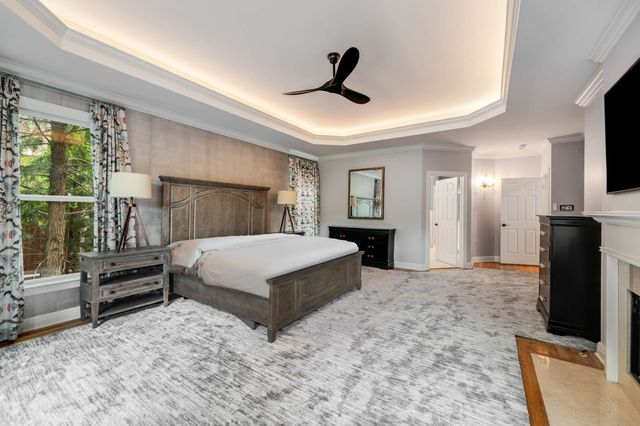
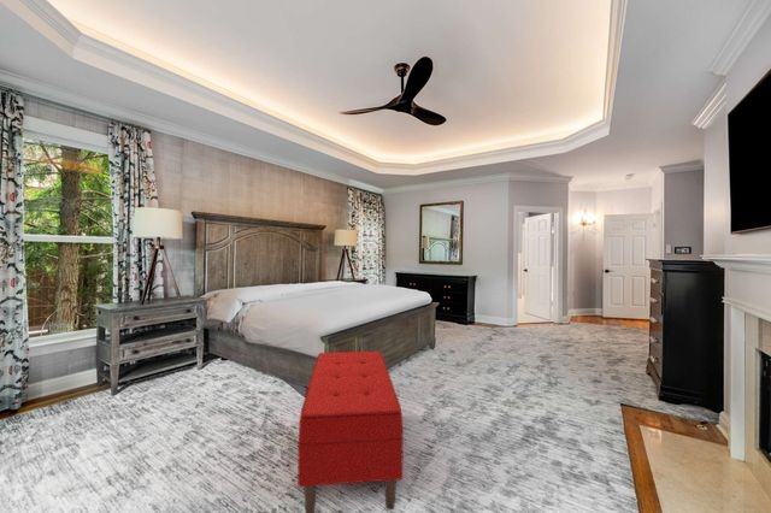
+ bench (349, 413)
